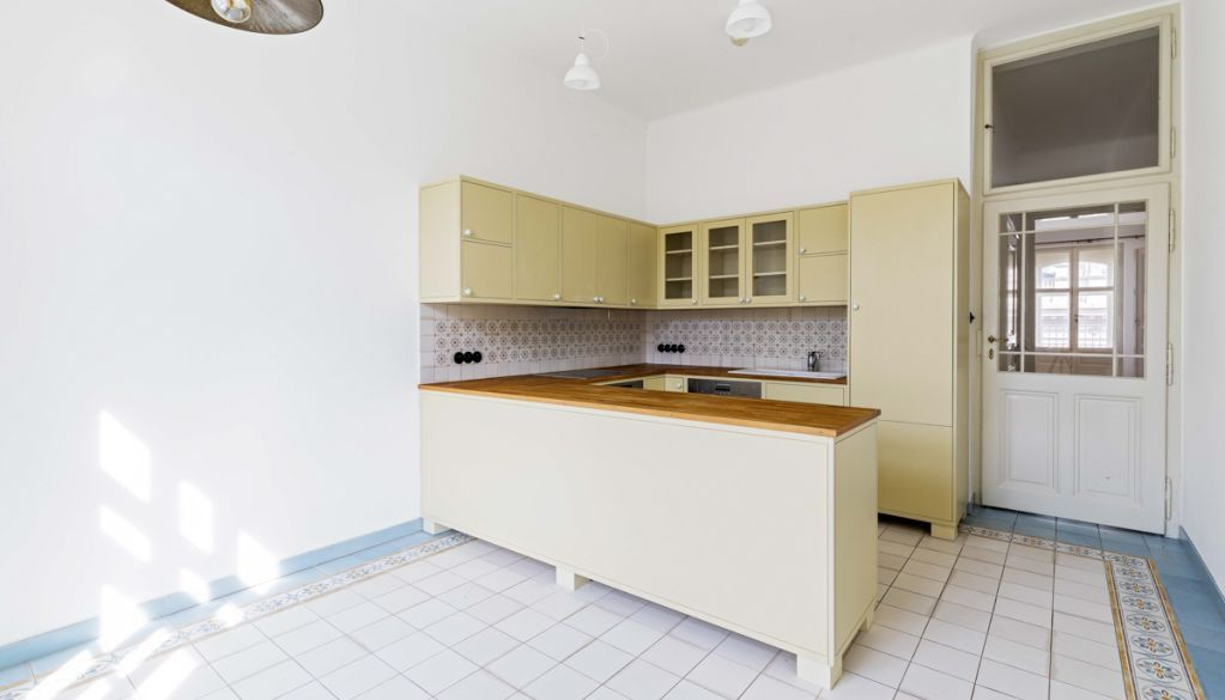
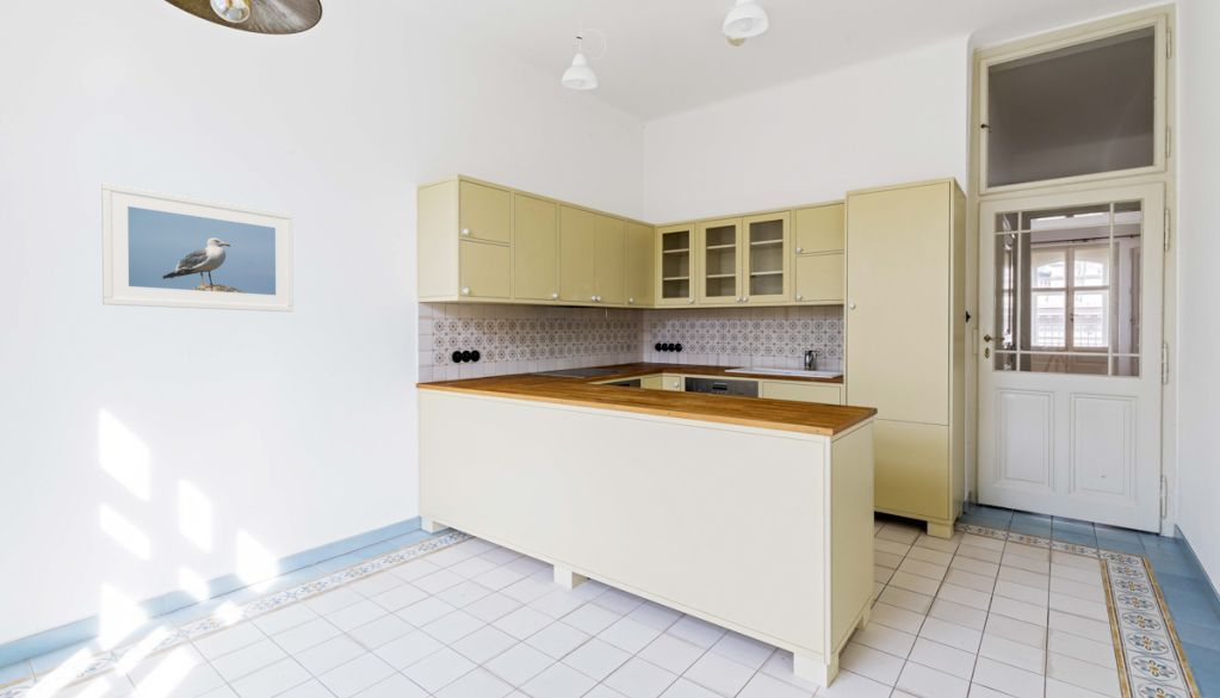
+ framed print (208, 254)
